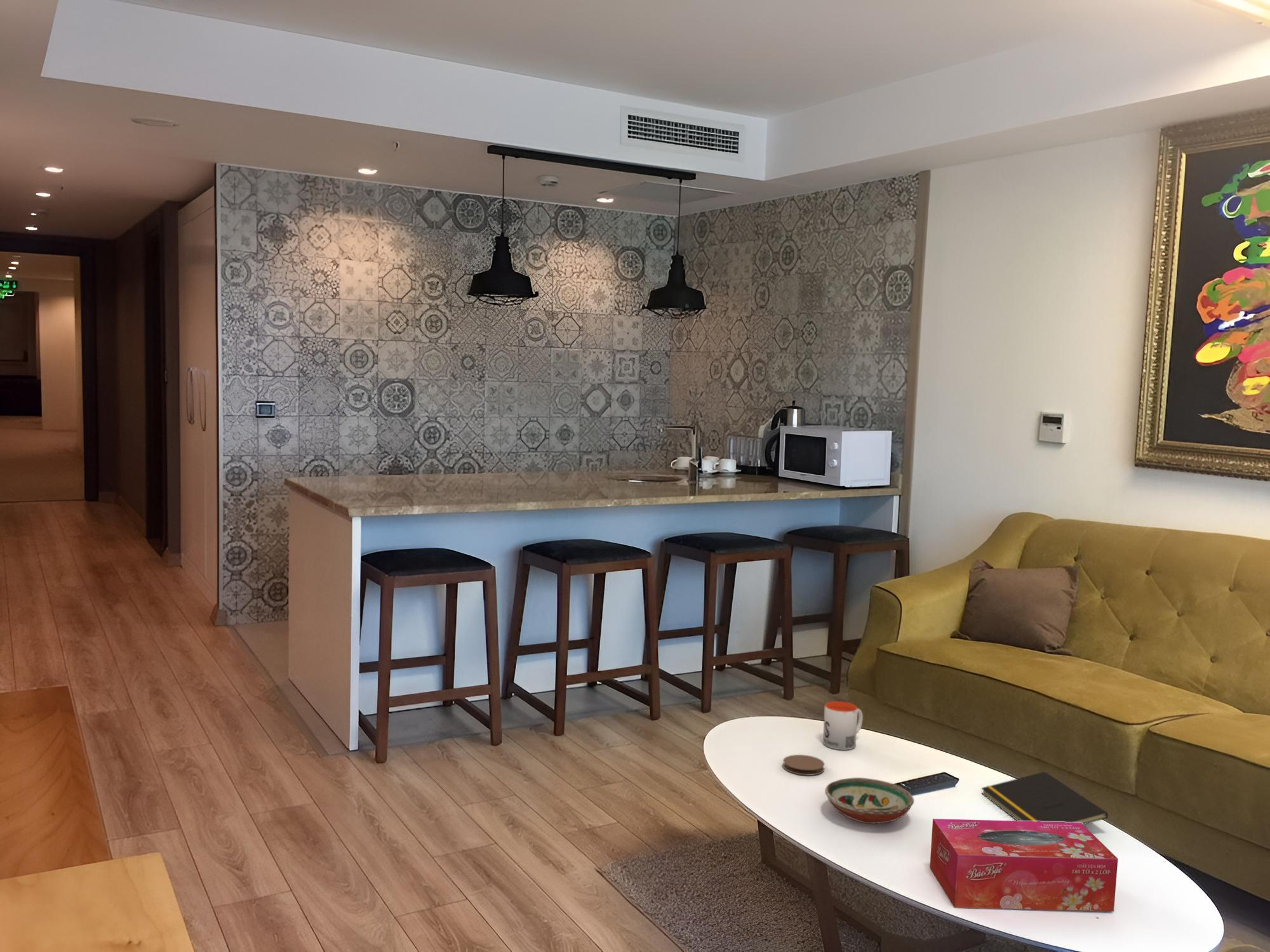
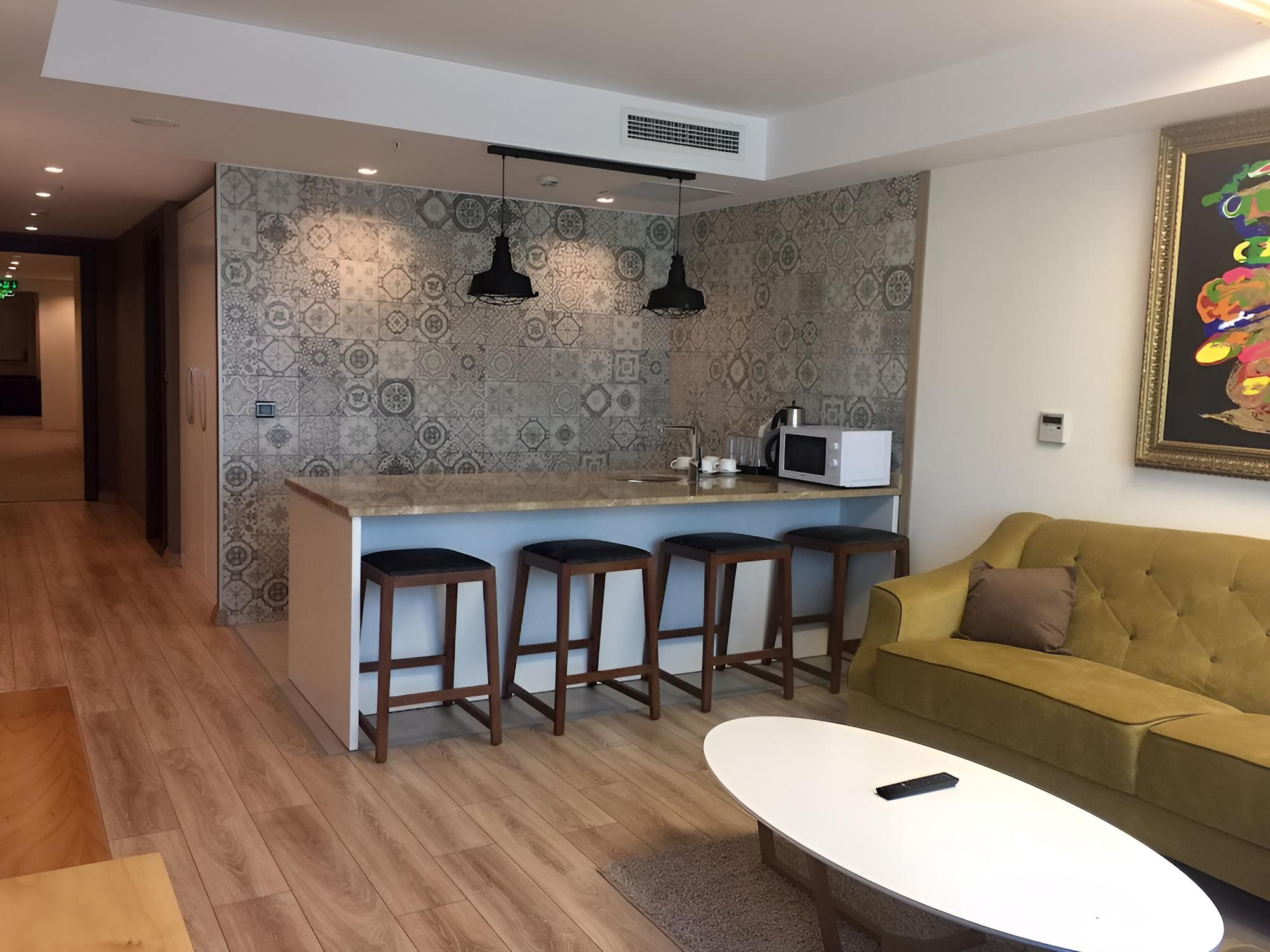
- notepad (1041, 802)
- tissue box (1020, 863)
- mug (845, 724)
- decorative bowl (868, 804)
- coaster (803, 765)
